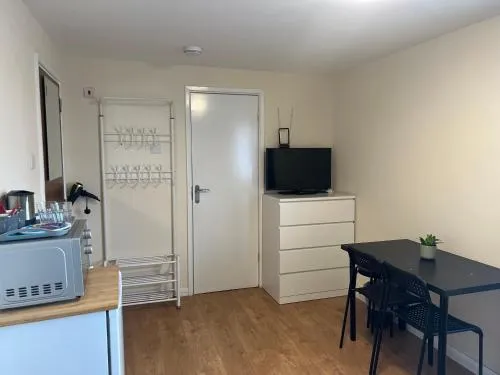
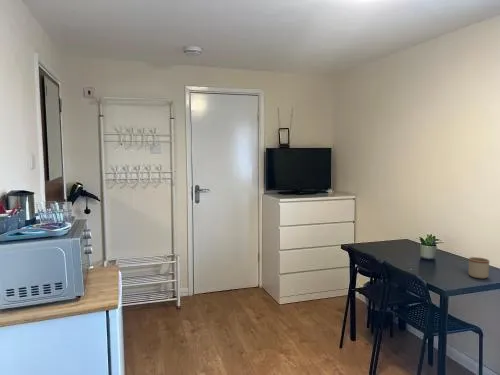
+ mug (476, 267)
